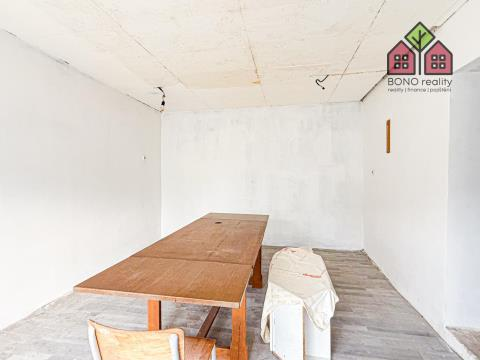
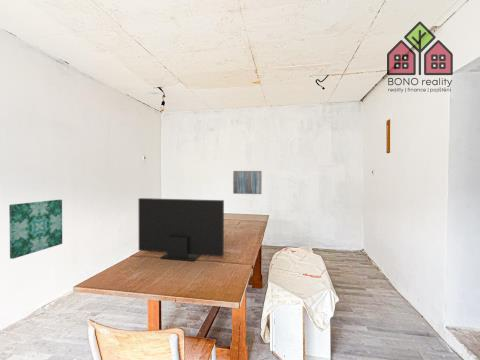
+ wall art (38, 226)
+ computer monitor (181, 227)
+ wall art (247, 182)
